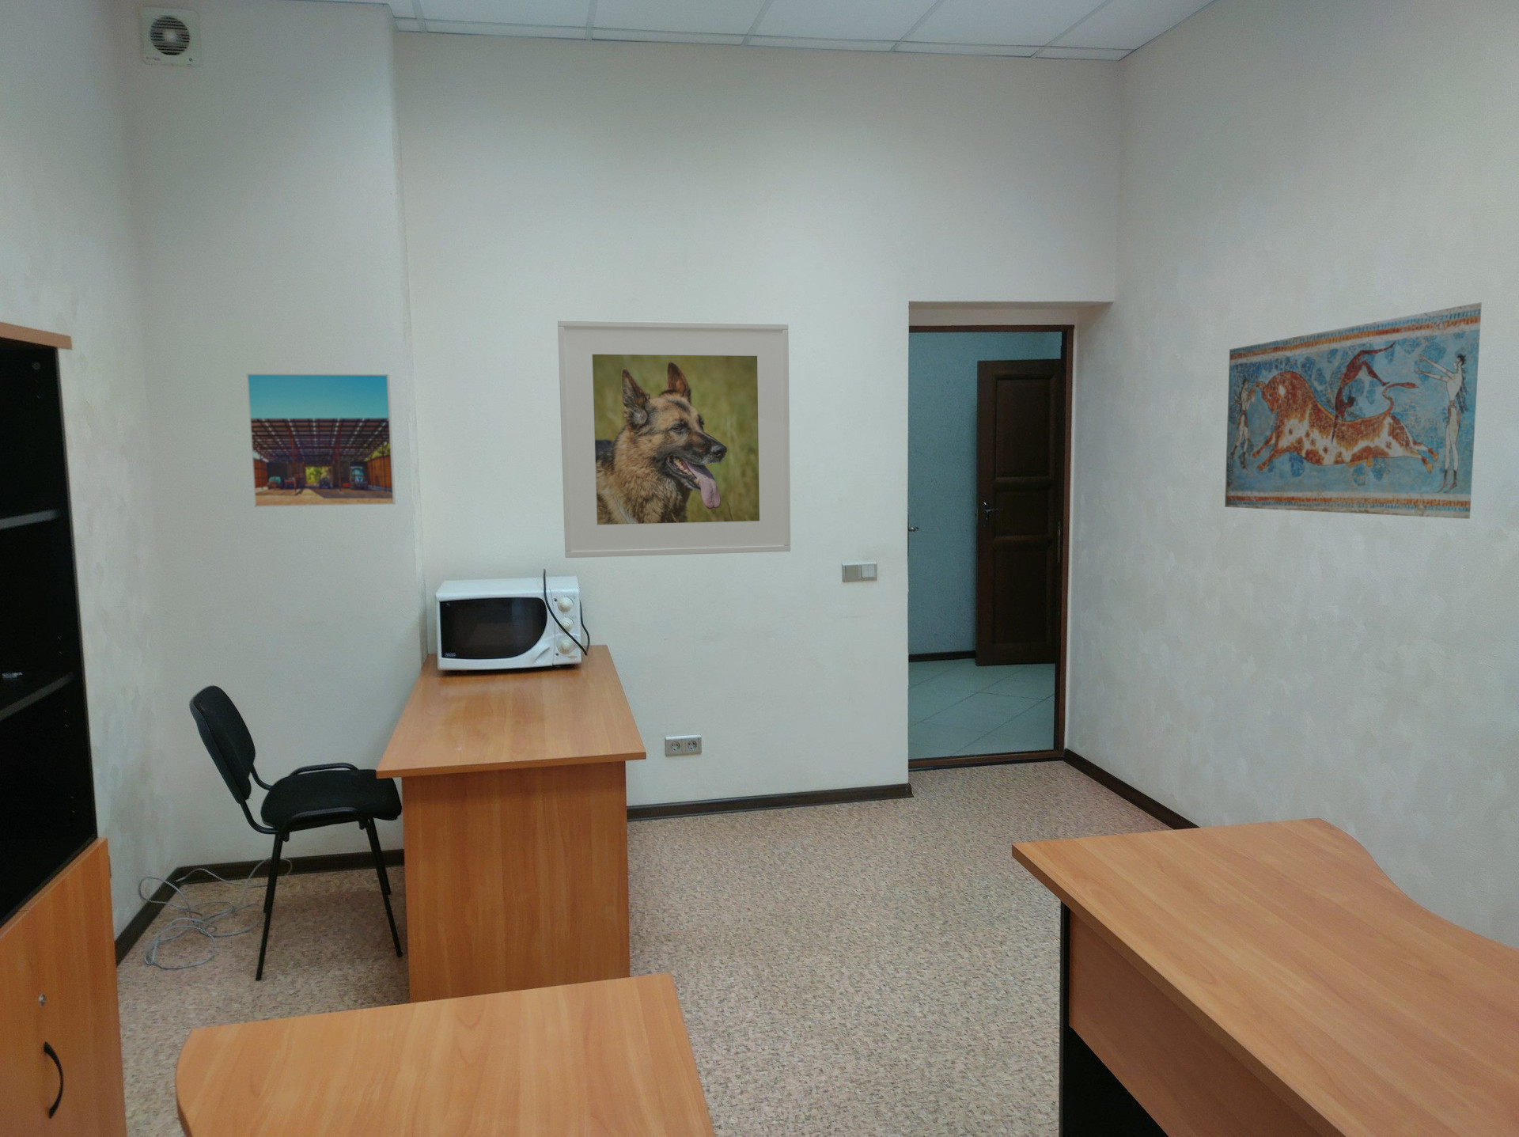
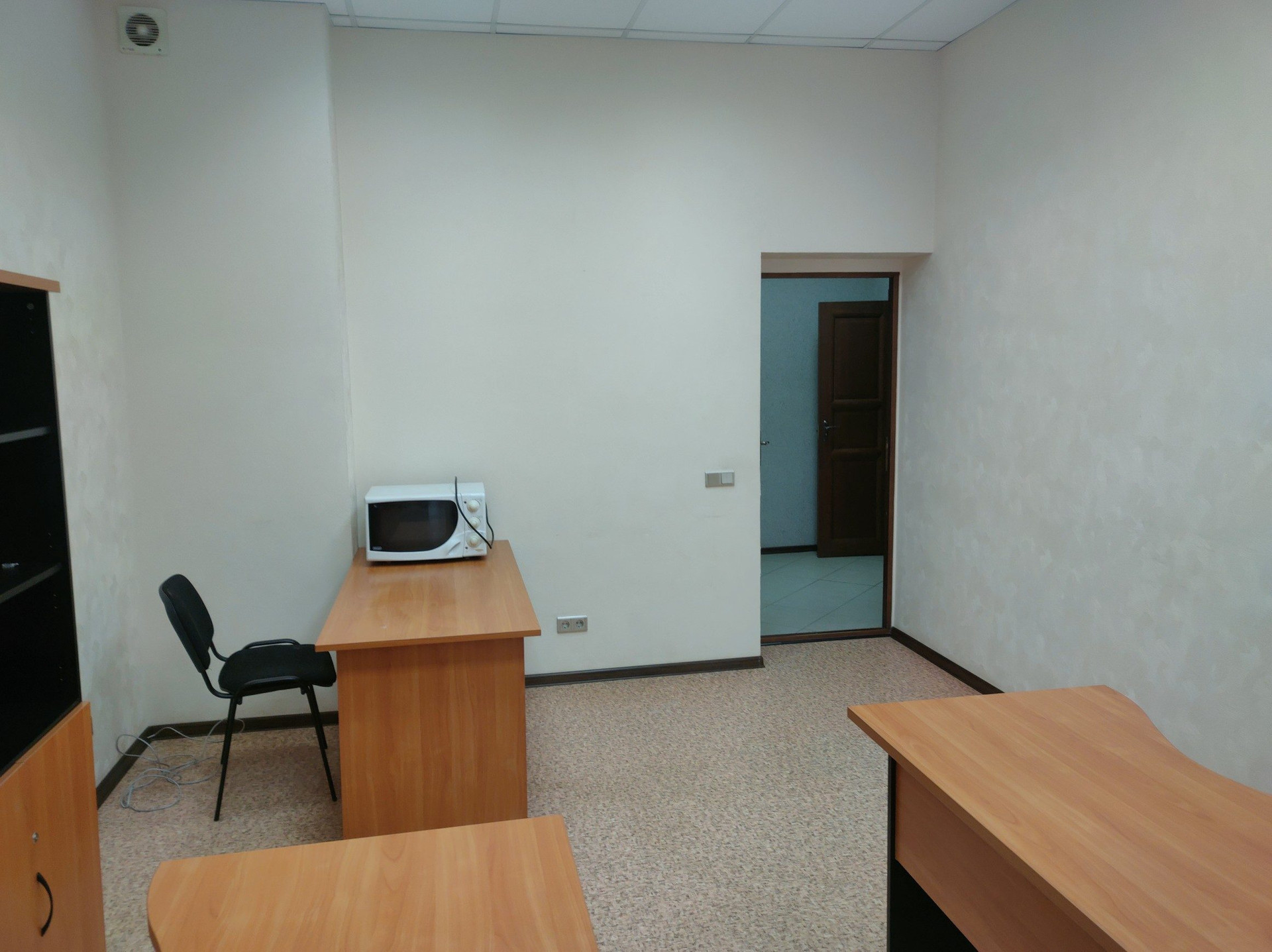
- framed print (322, 440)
- fresco (1332, 420)
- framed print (677, 440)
